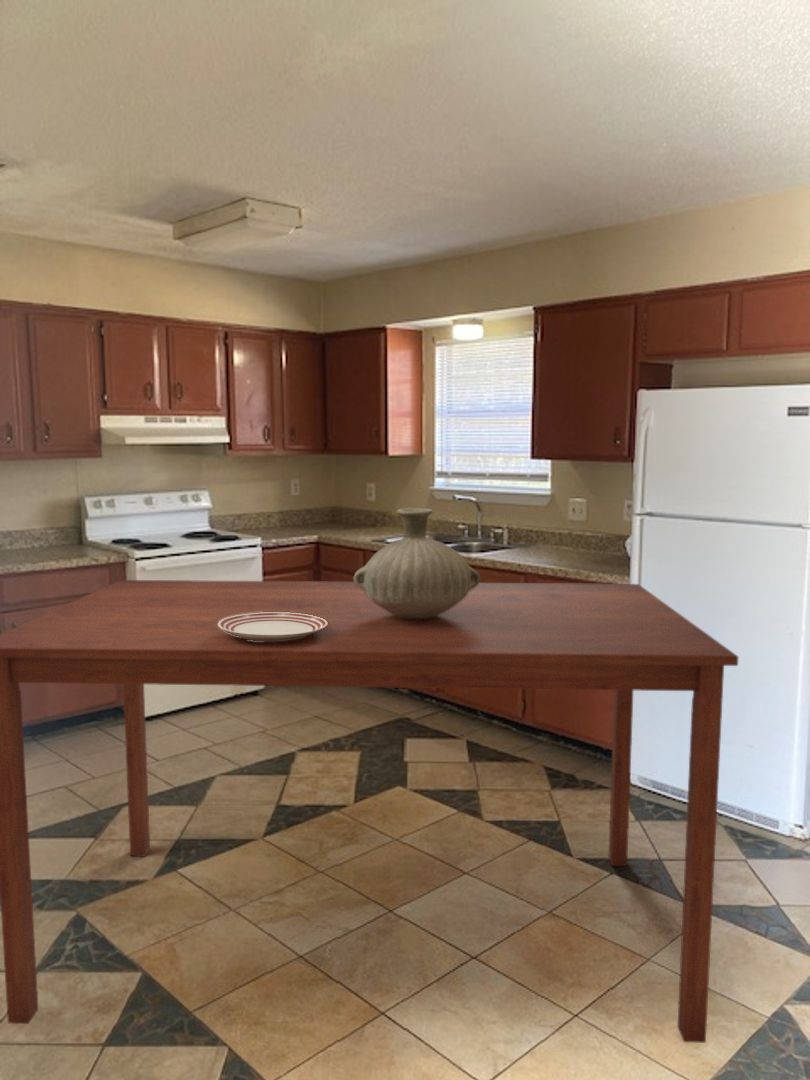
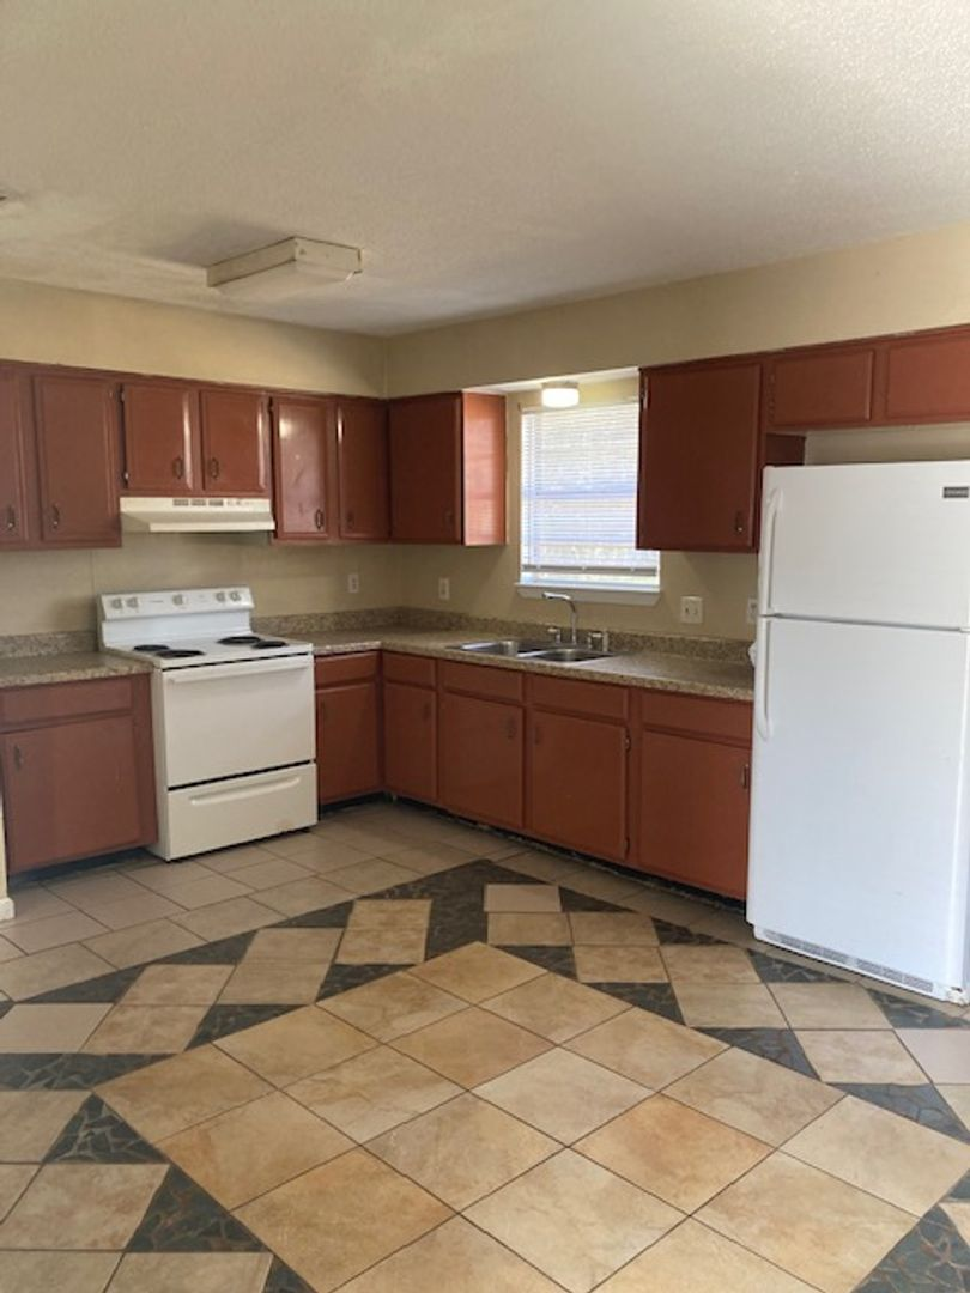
- vase (417, 562)
- dinner plate (273, 626)
- dining table (365, 686)
